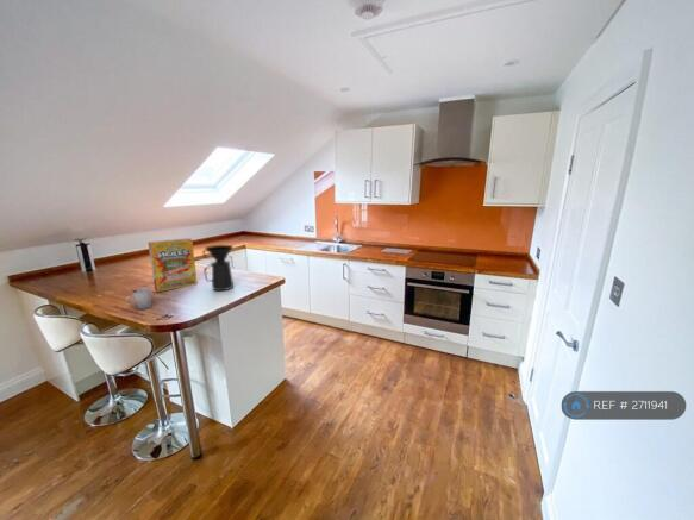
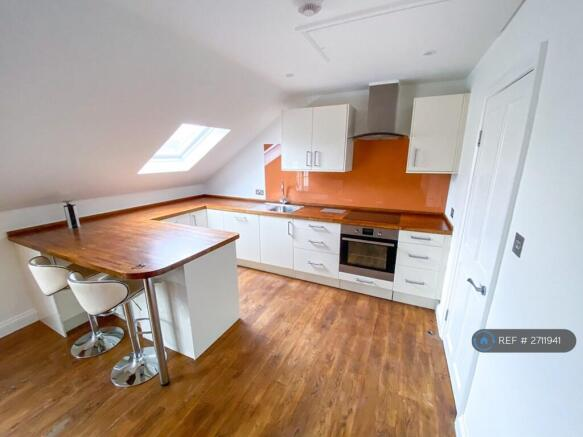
- cereal box (174, 263)
- cup (139, 299)
- coffee maker (220, 268)
